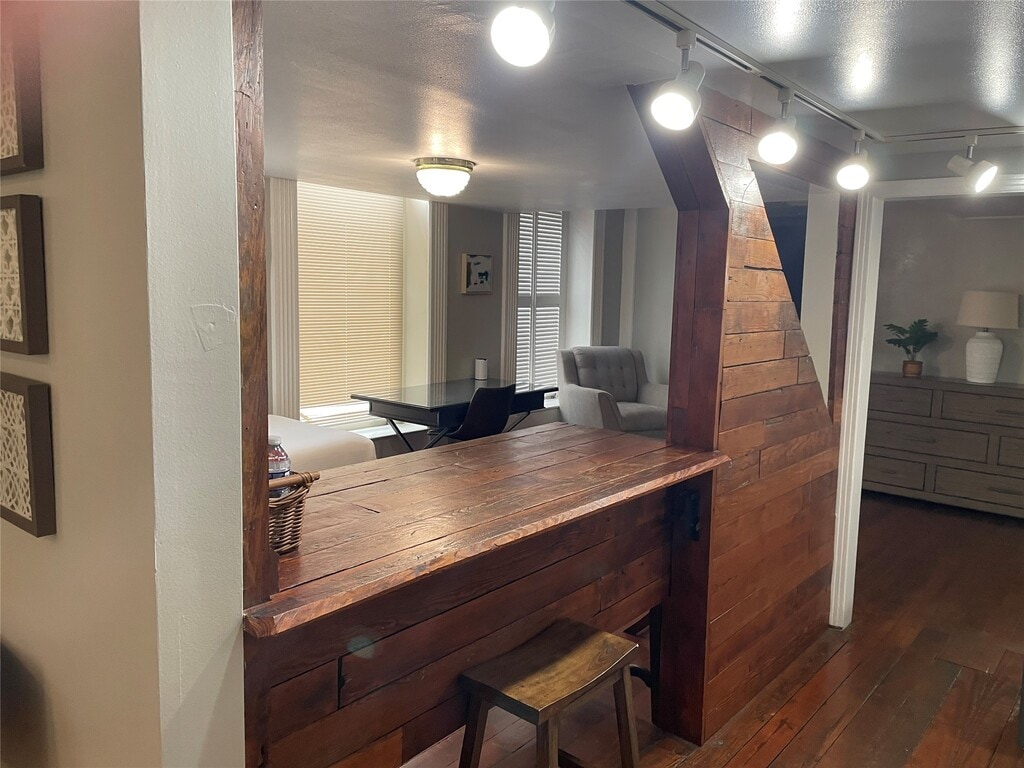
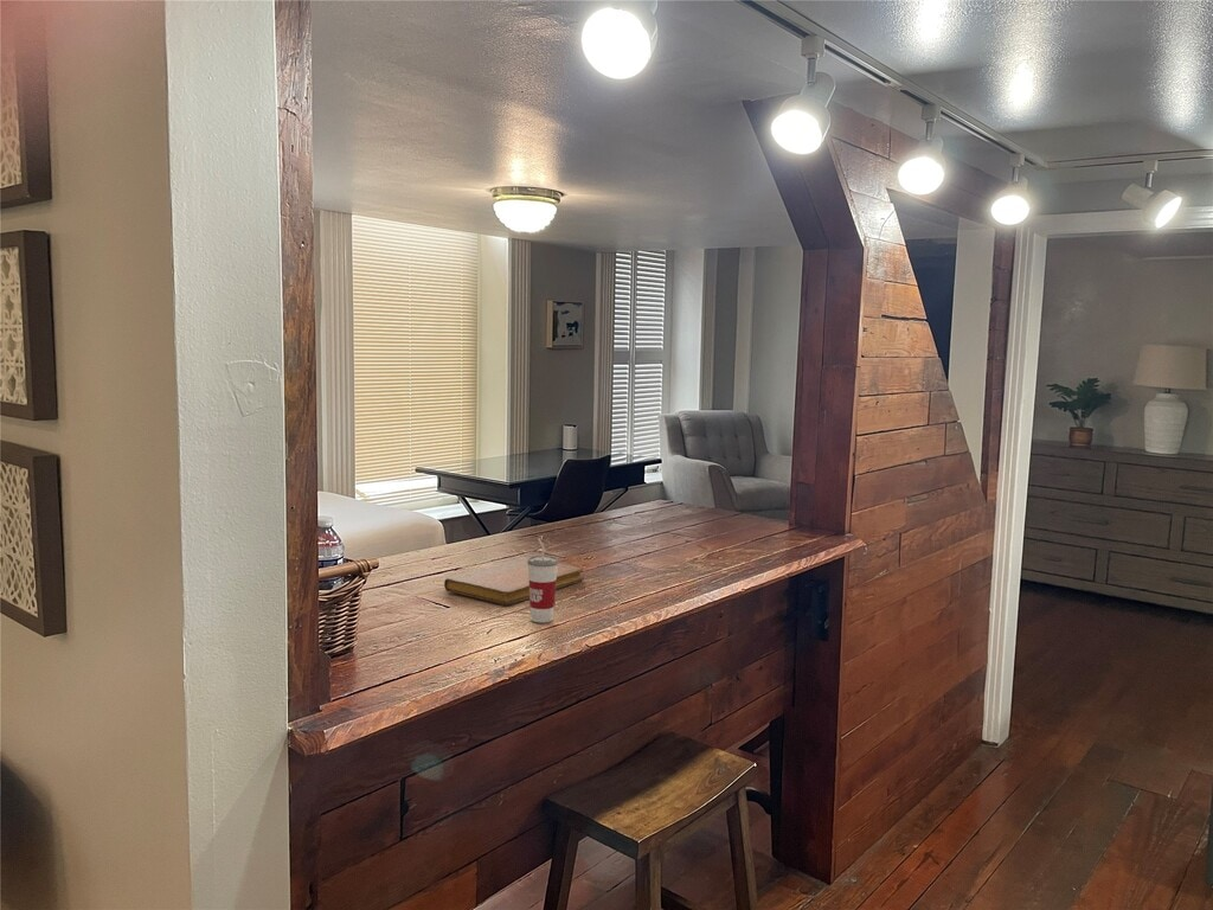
+ notebook (515, 578)
+ cup (543, 578)
